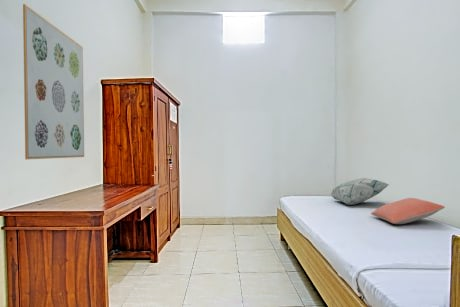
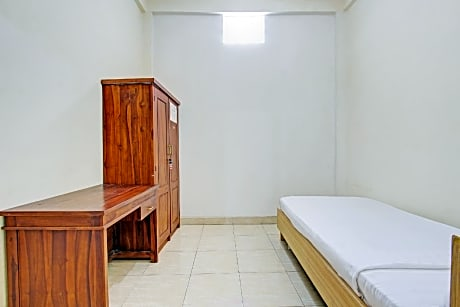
- wall art (58, 93)
- decorative pillow (358, 191)
- pillow (405, 210)
